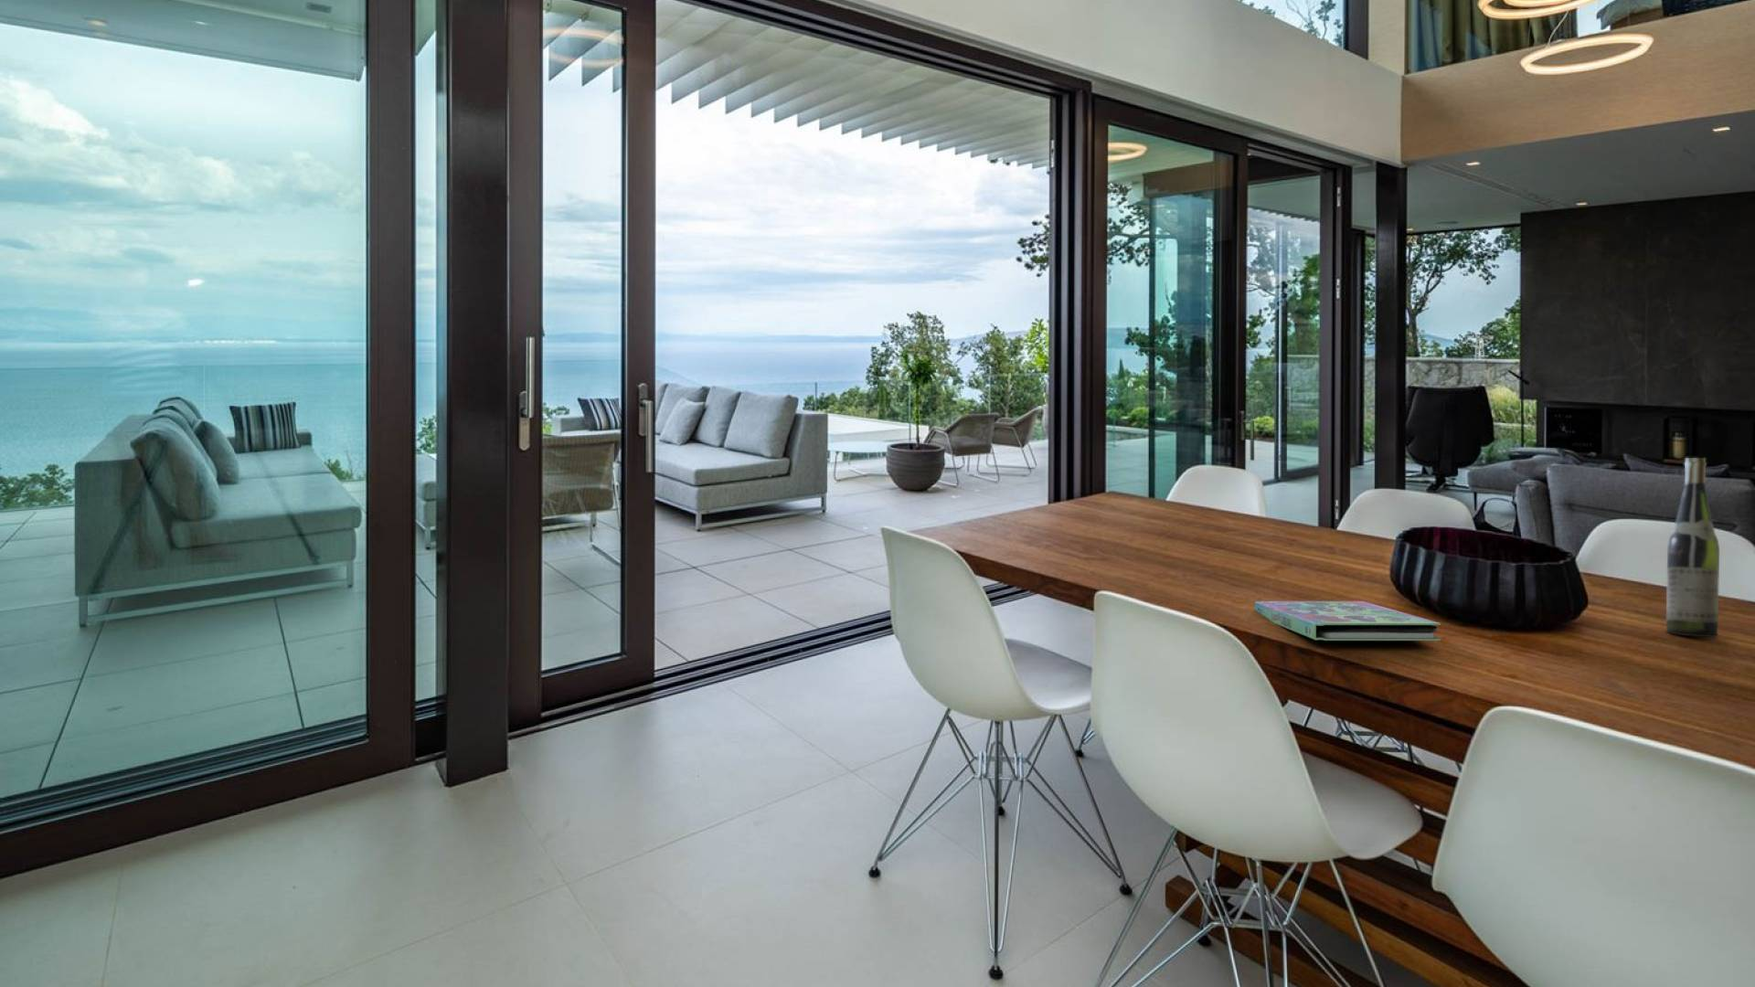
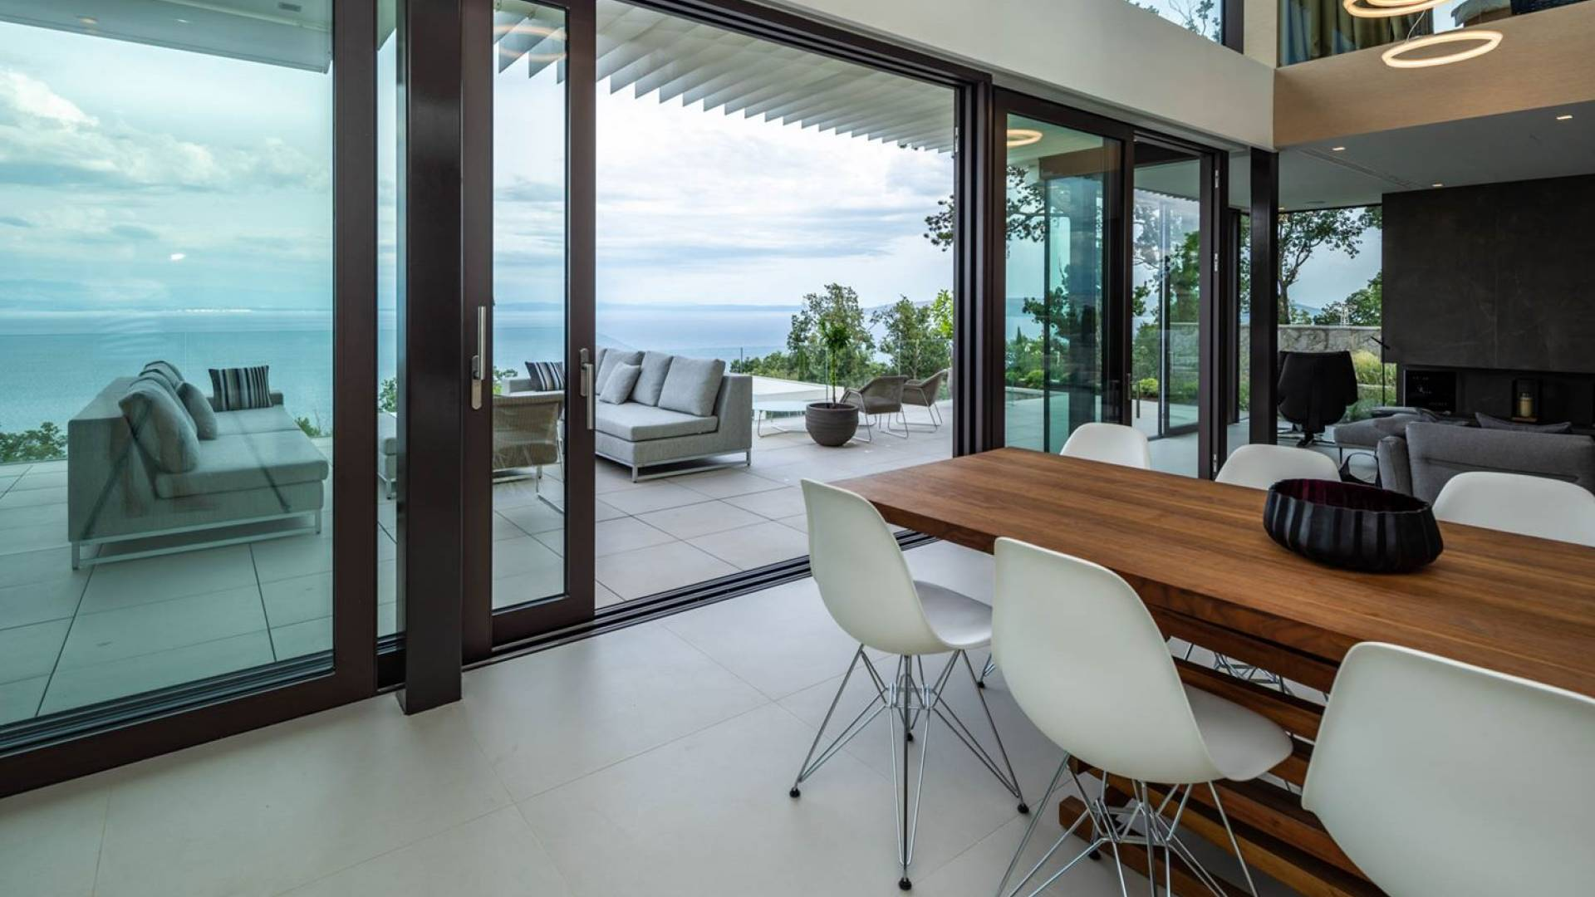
- book (1340, 618)
- wine bottle (1692, 546)
